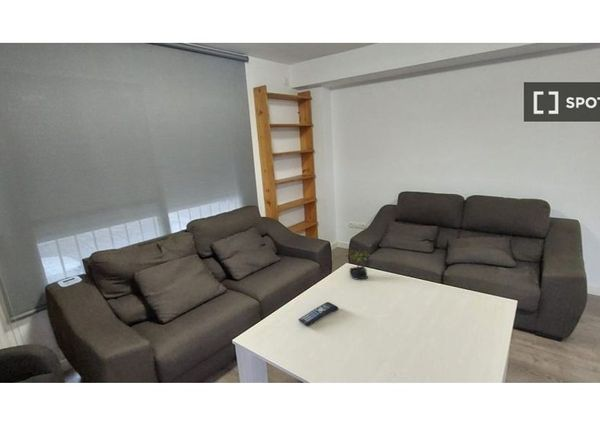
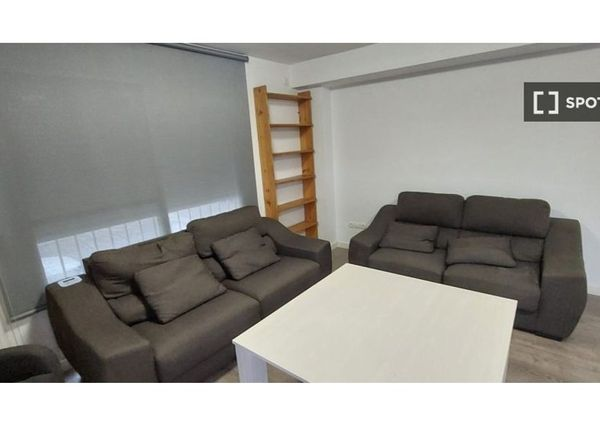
- succulent plant (358, 264)
- remote control (319, 313)
